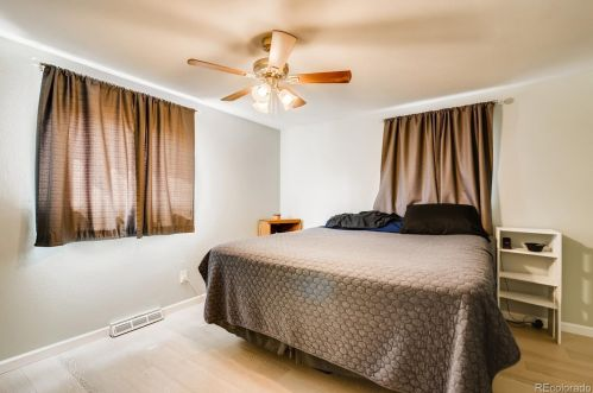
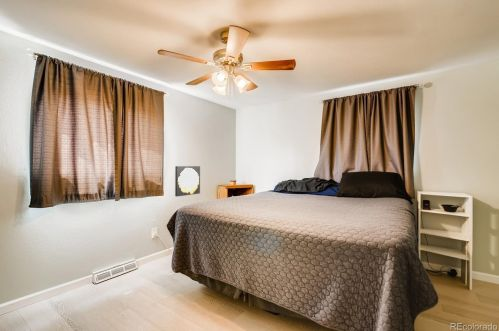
+ wall art (188, 180)
